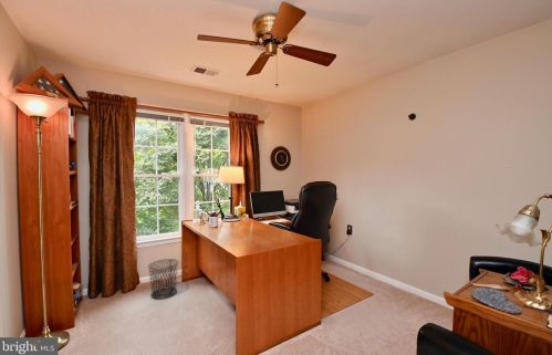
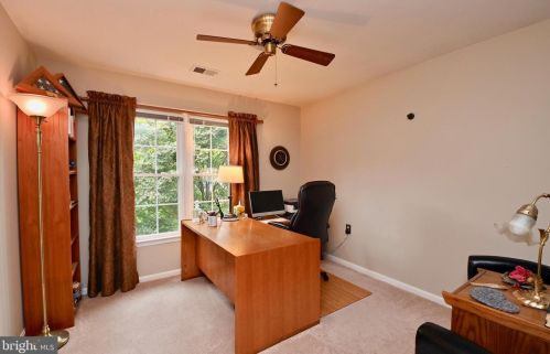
- waste bin (164, 278)
